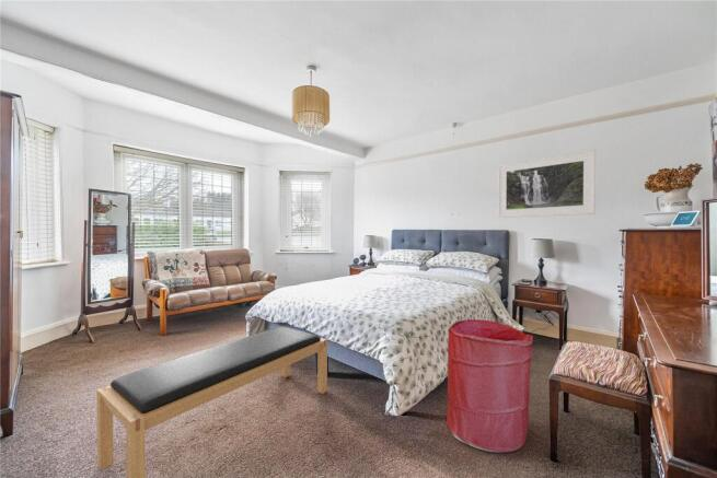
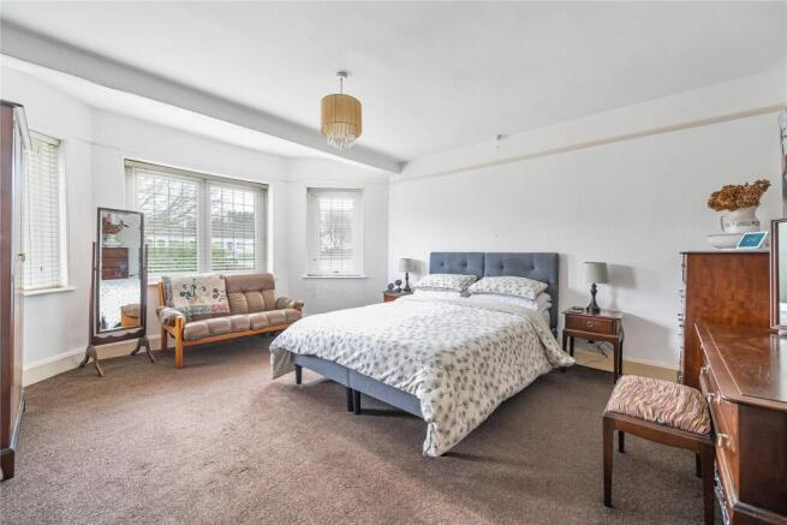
- bench (234, 386)
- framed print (542, 187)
- laundry hamper (487, 376)
